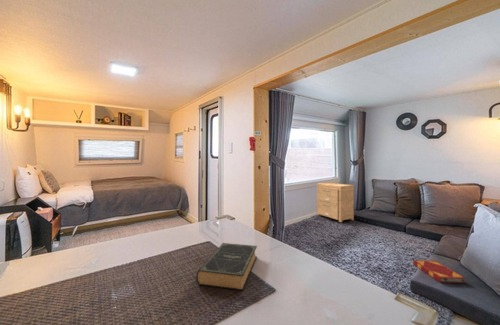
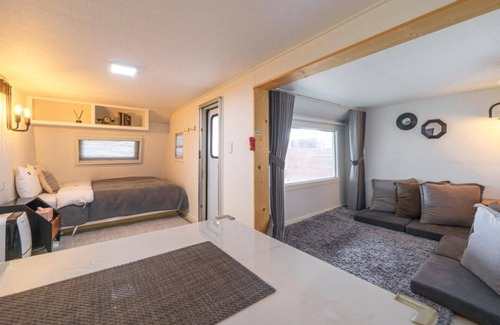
- book (230, 262)
- hardback book (437, 270)
- side table (333, 200)
